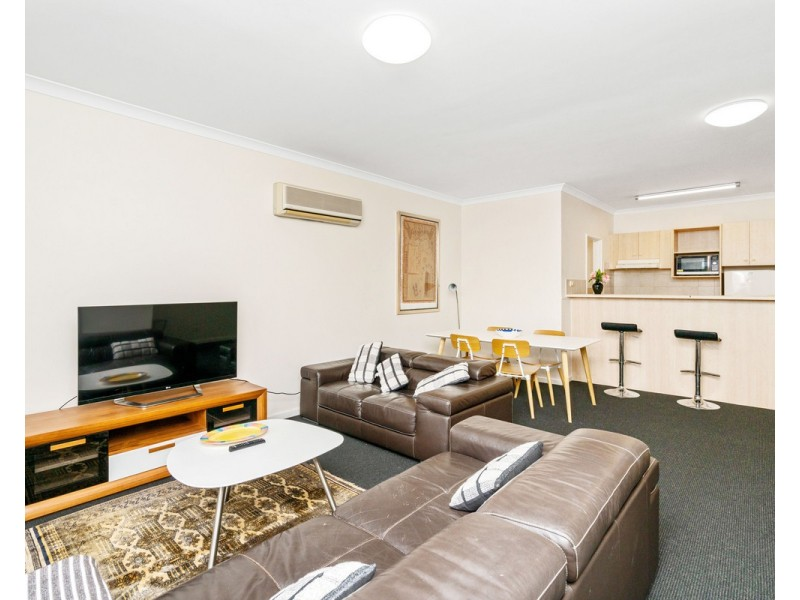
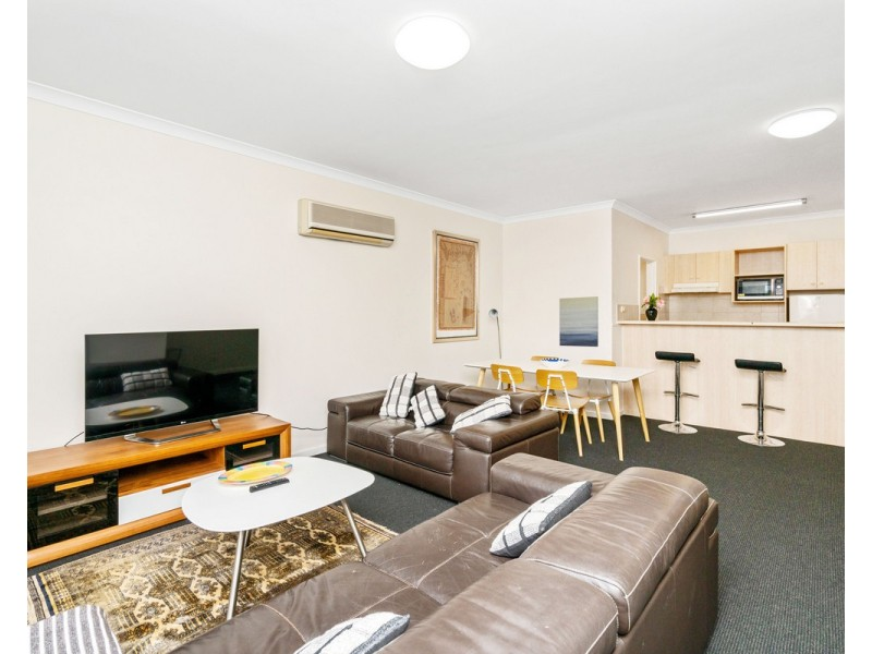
+ wall art (578, 322)
